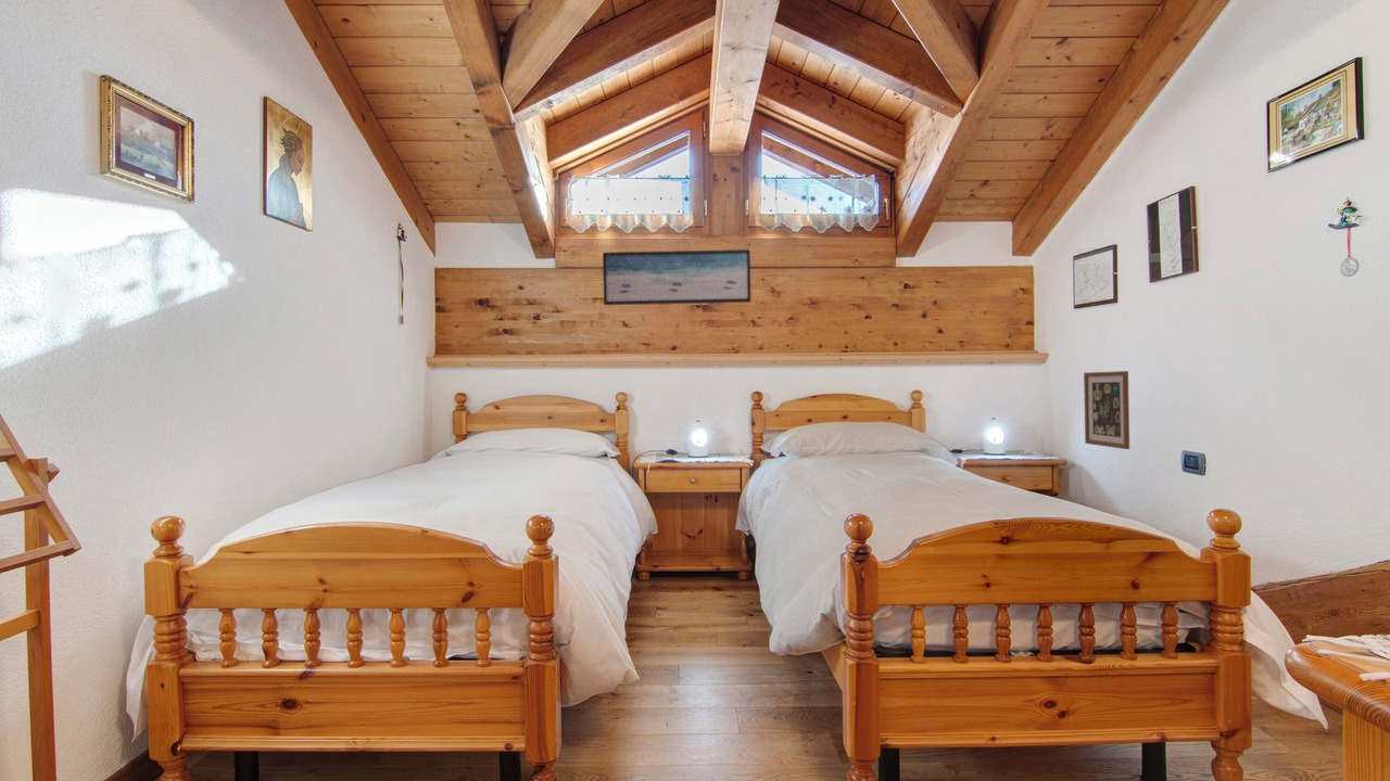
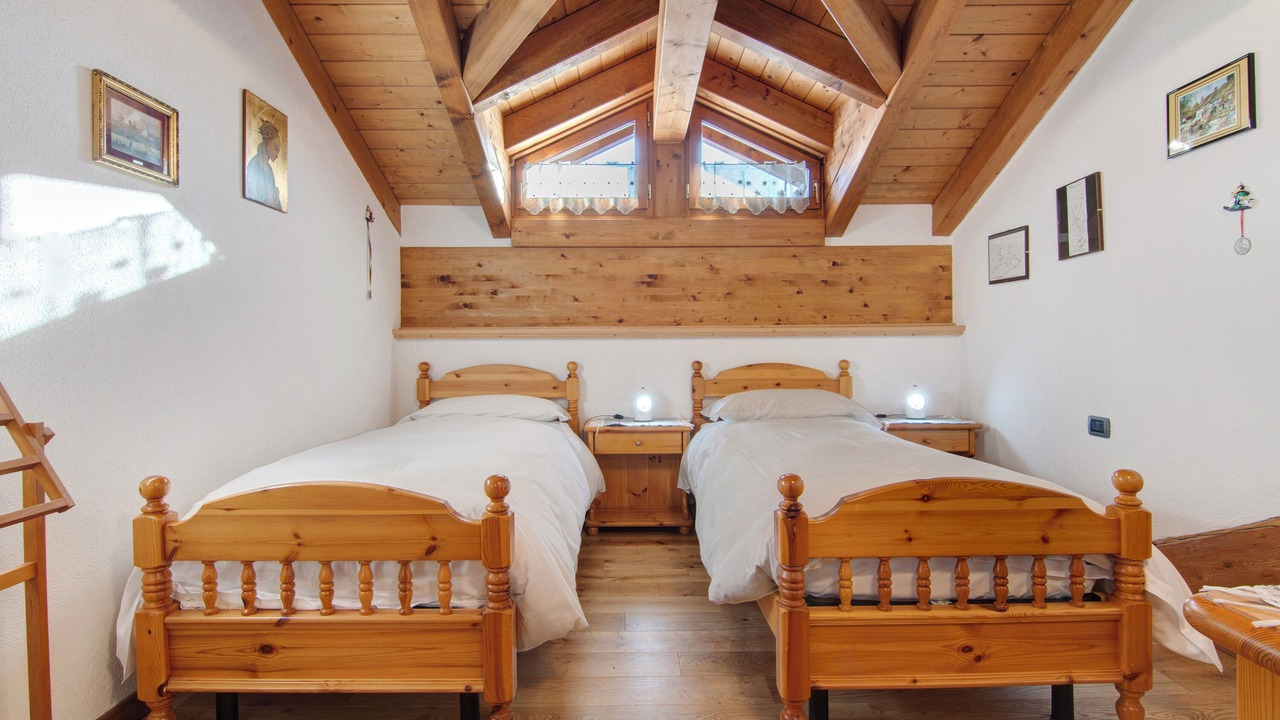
- wall art (1105, 409)
- wall art (677, 277)
